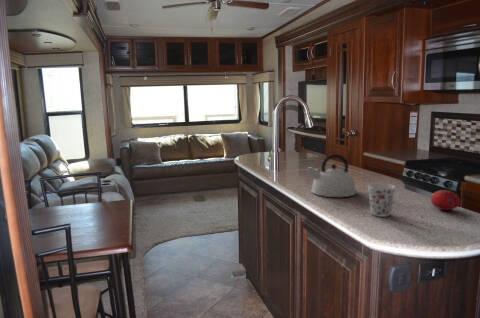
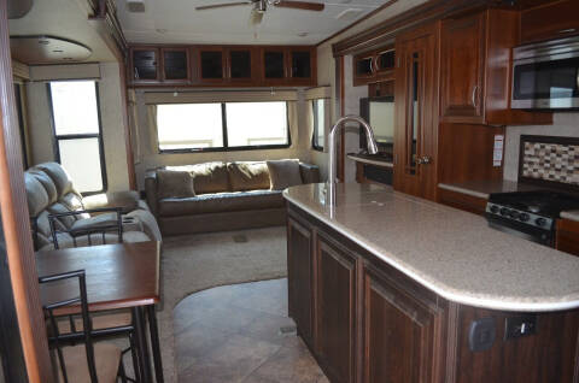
- cup (380, 200)
- fruit (444, 199)
- kettle (331, 173)
